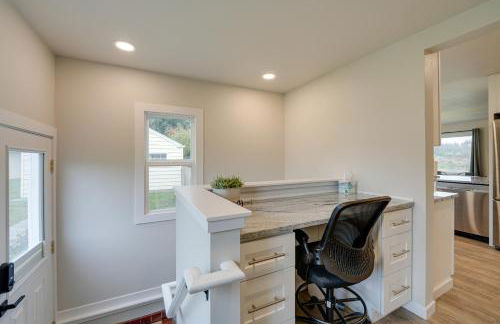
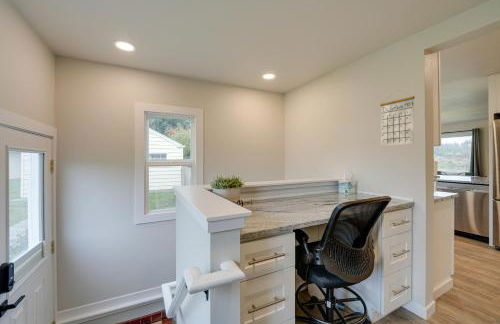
+ calendar (396, 117)
